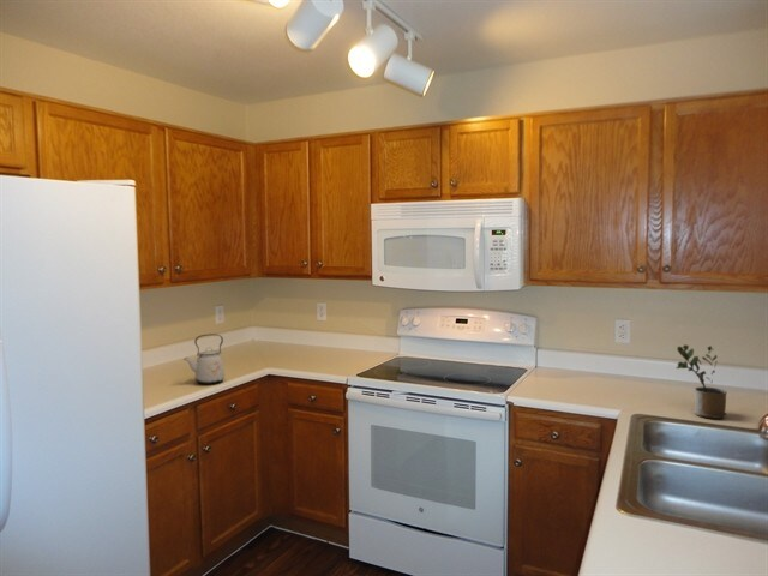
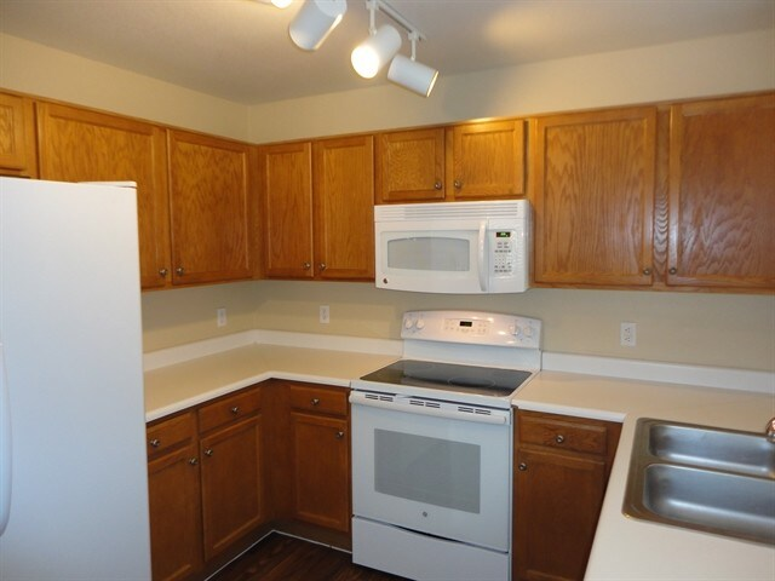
- potted plant (701, 379)
- kettle (203, 358)
